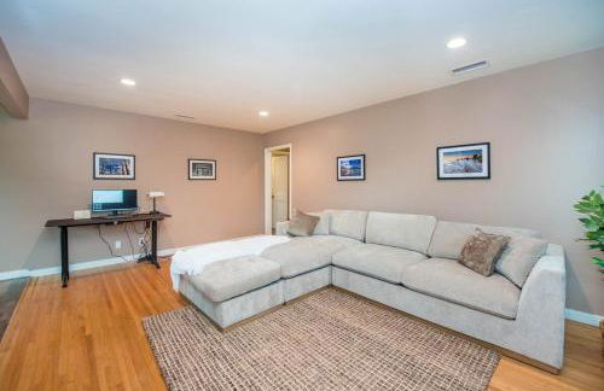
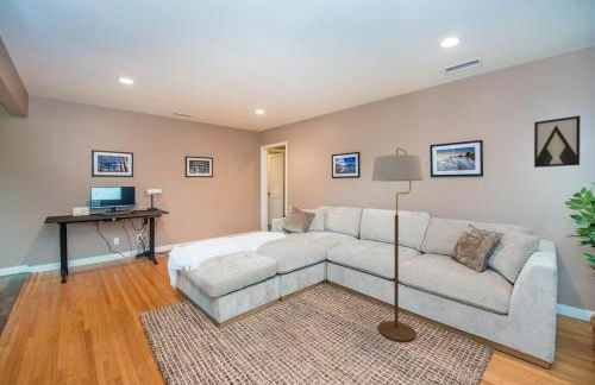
+ floor lamp (397, 239)
+ wall art (556, 143)
